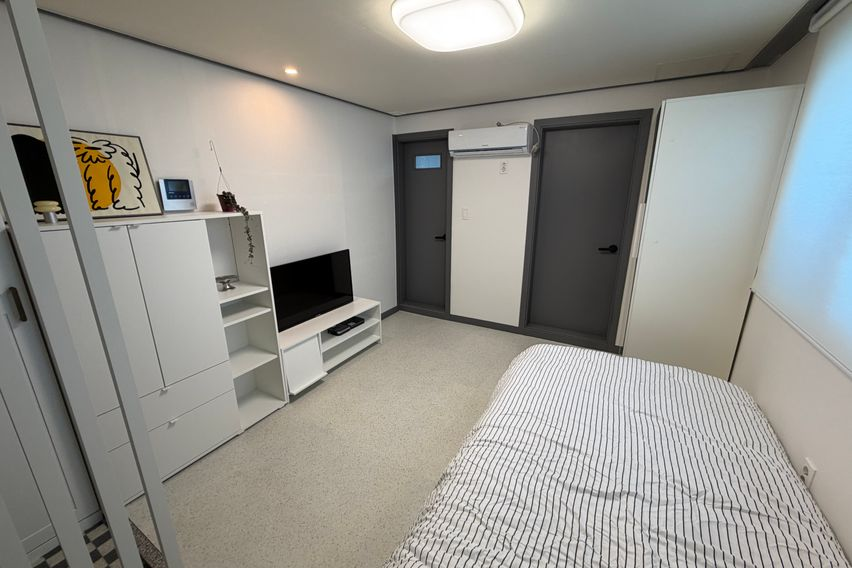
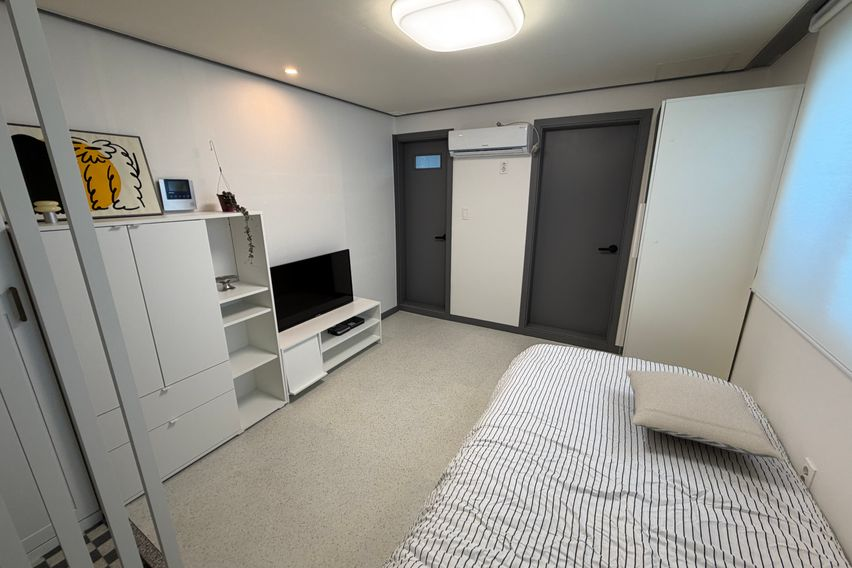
+ pillow (689, 408)
